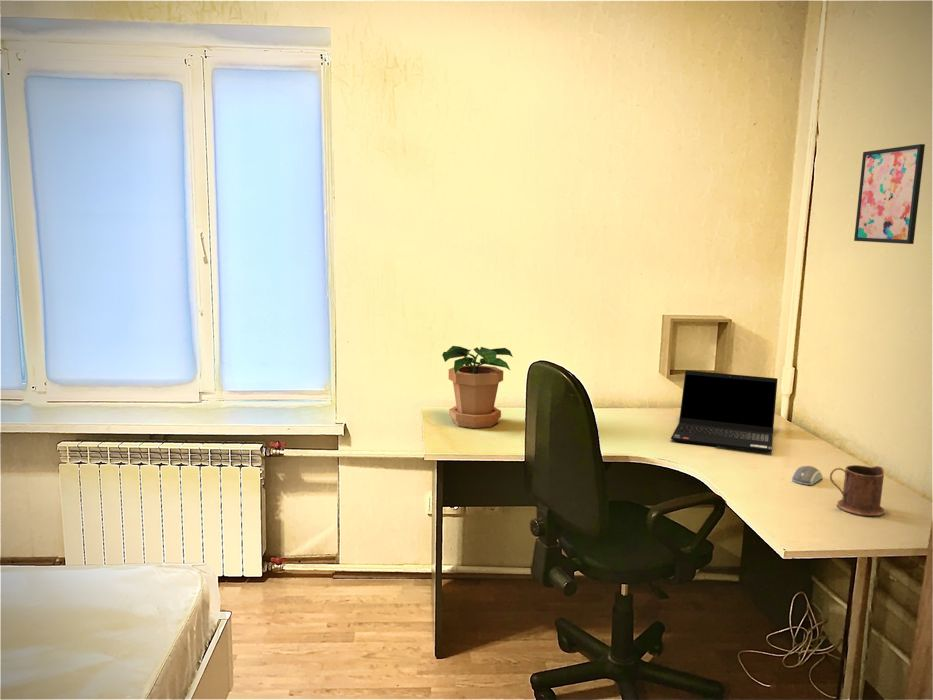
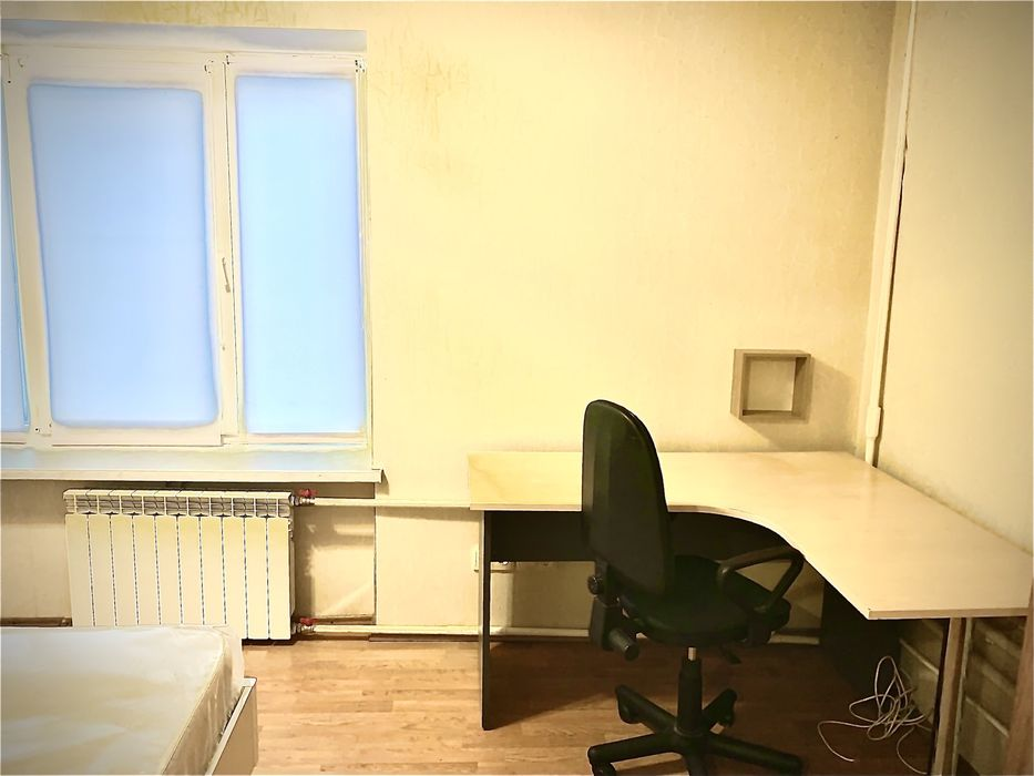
- potted plant (474, 382)
- computer mouse (808, 472)
- mug (856, 487)
- laptop computer (725, 409)
- wall art (887, 195)
